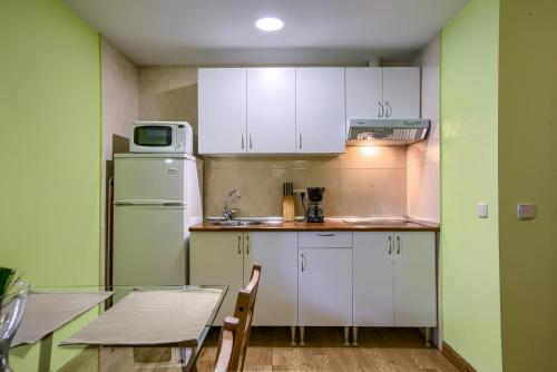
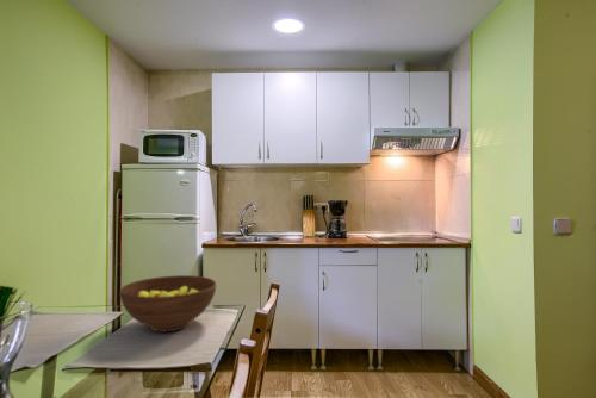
+ fruit bowl (169, 305)
